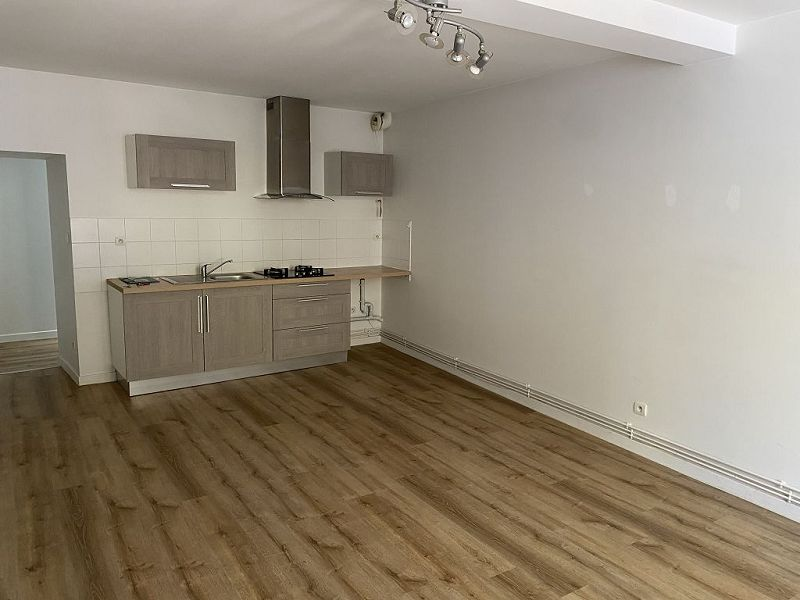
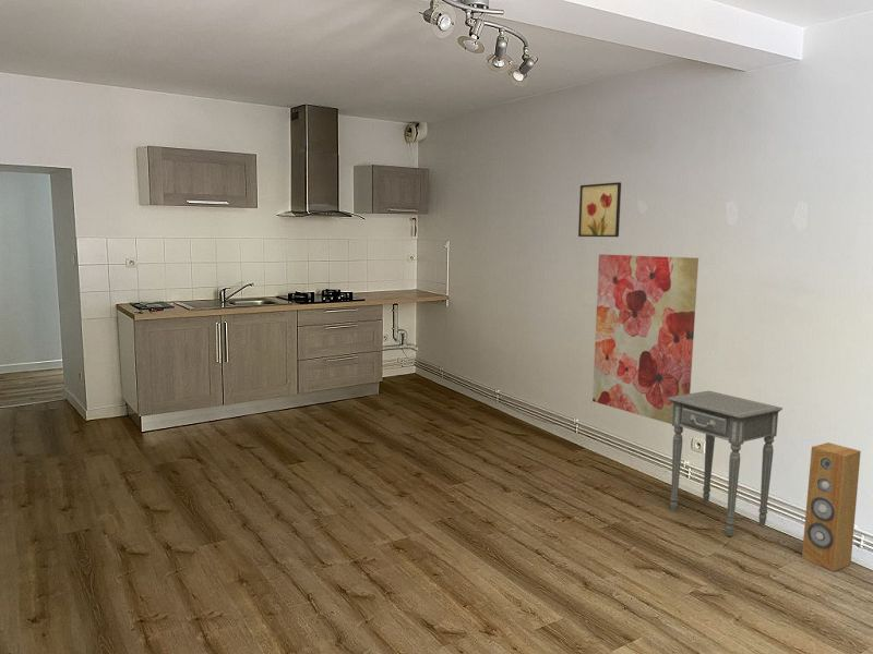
+ wall art (599, 210)
+ speaker (830, 506)
+ side table (711, 460)
+ wall art (641, 336)
